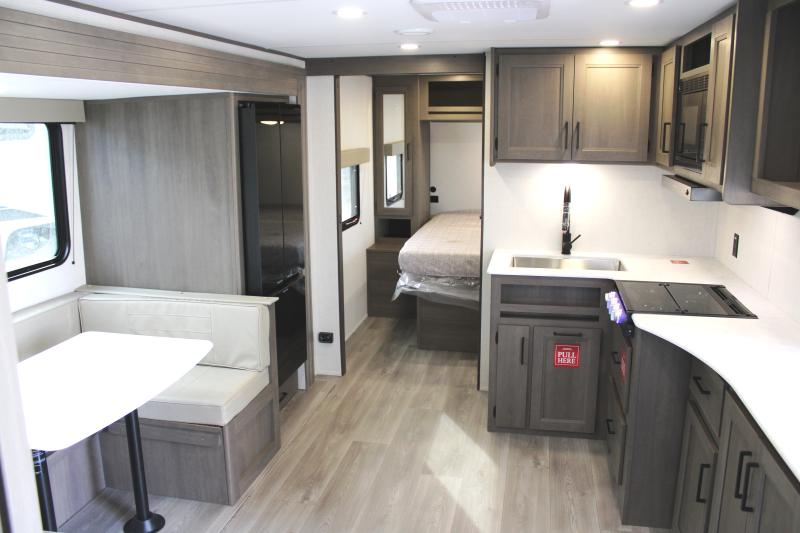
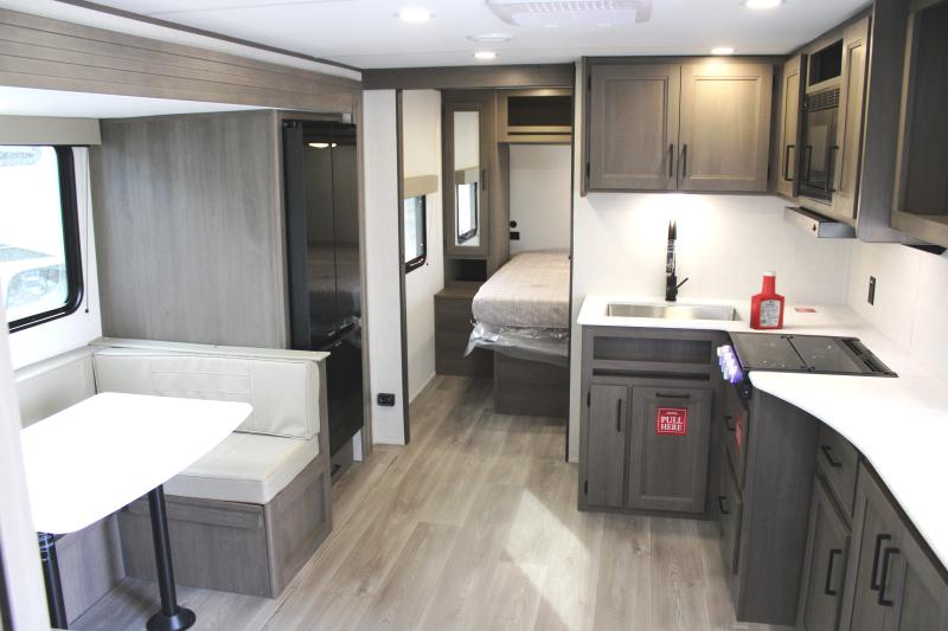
+ soap bottle (768, 300)
